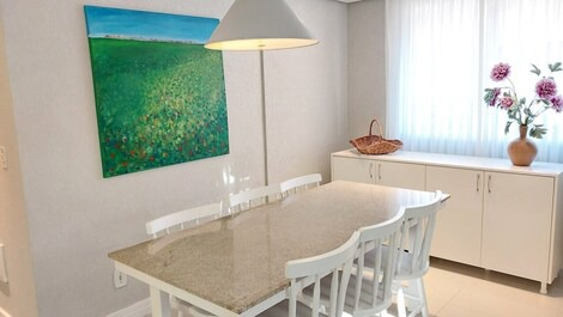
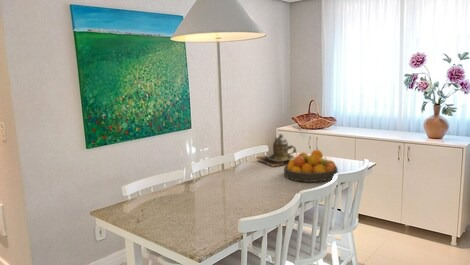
+ teapot (277, 147)
+ fruit bowl (310, 163)
